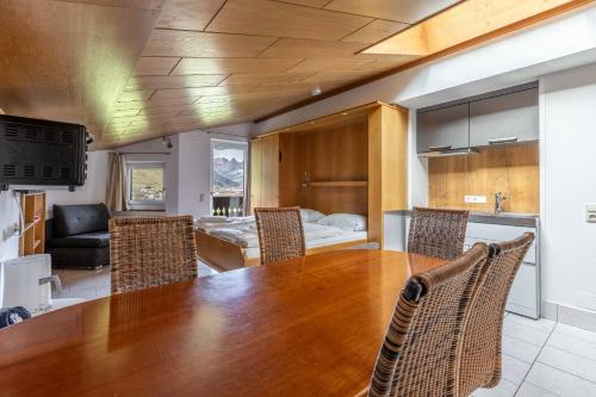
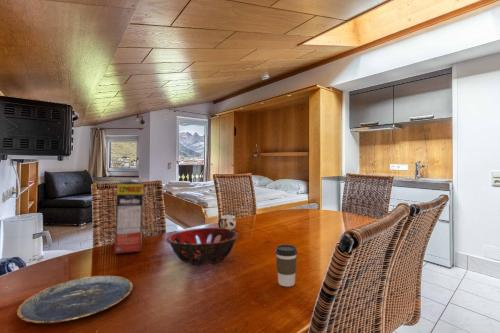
+ coffee cup (286, 265)
+ decorative bowl (203, 245)
+ plate (80, 297)
+ mug (226, 221)
+ cereal box (129, 212)
